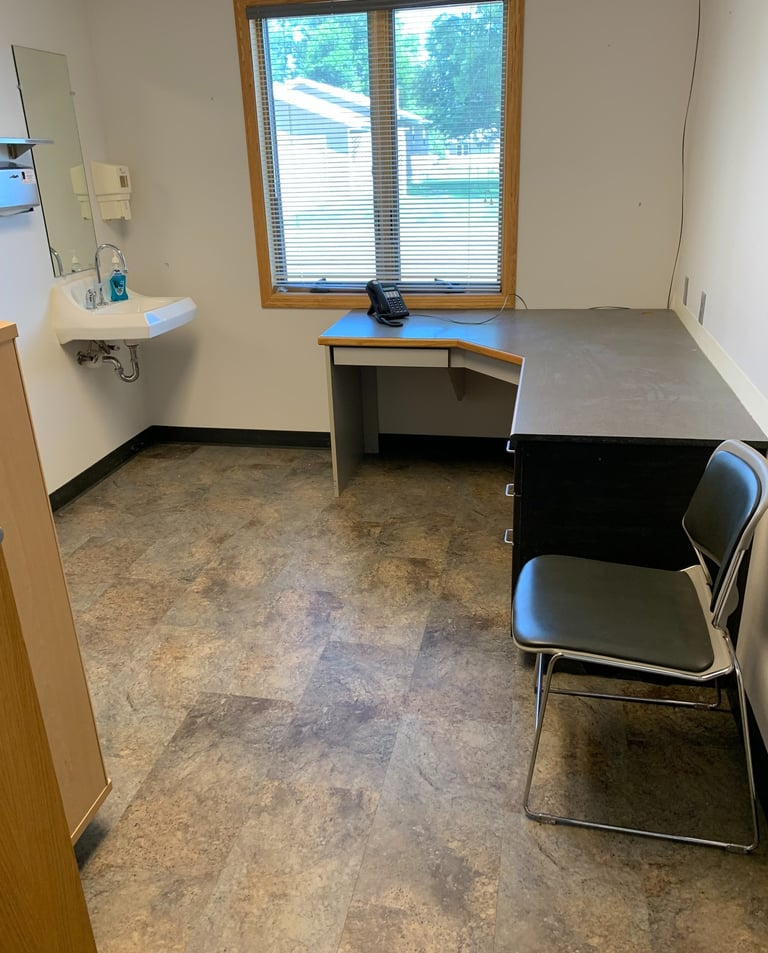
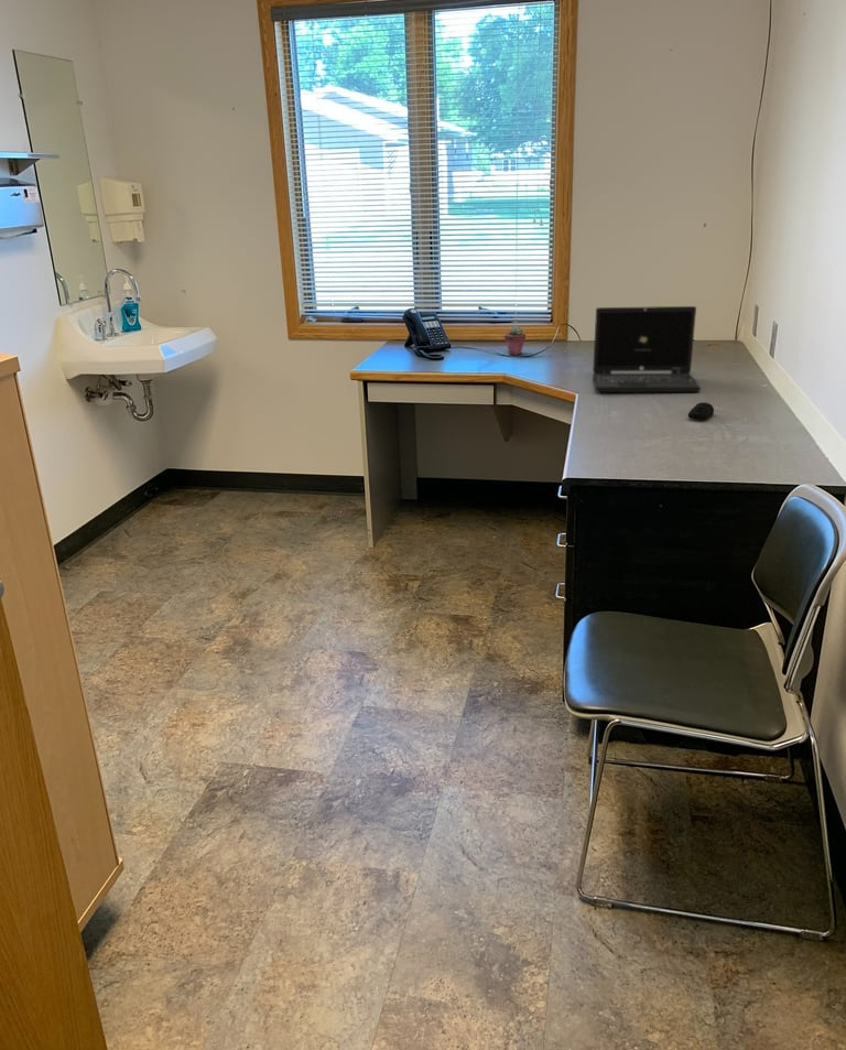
+ laptop (646, 348)
+ potted succulent (514, 339)
+ computer mouse (702, 410)
